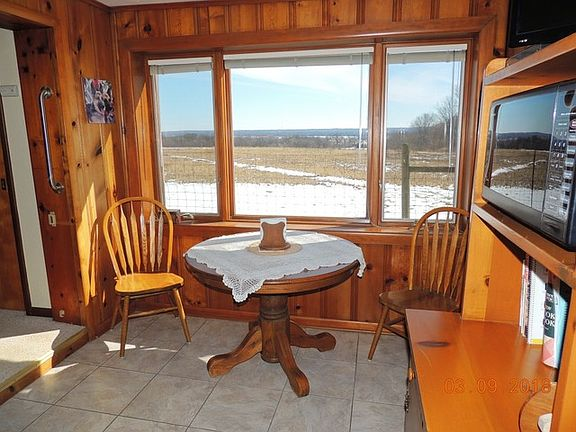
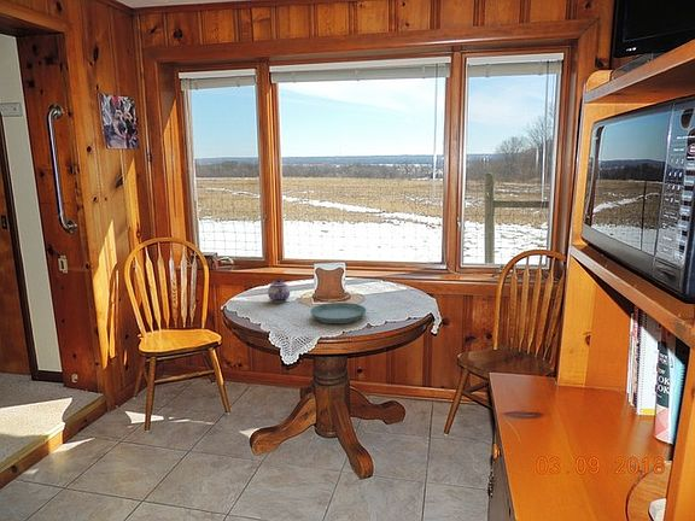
+ teapot (279, 289)
+ saucer (338, 312)
